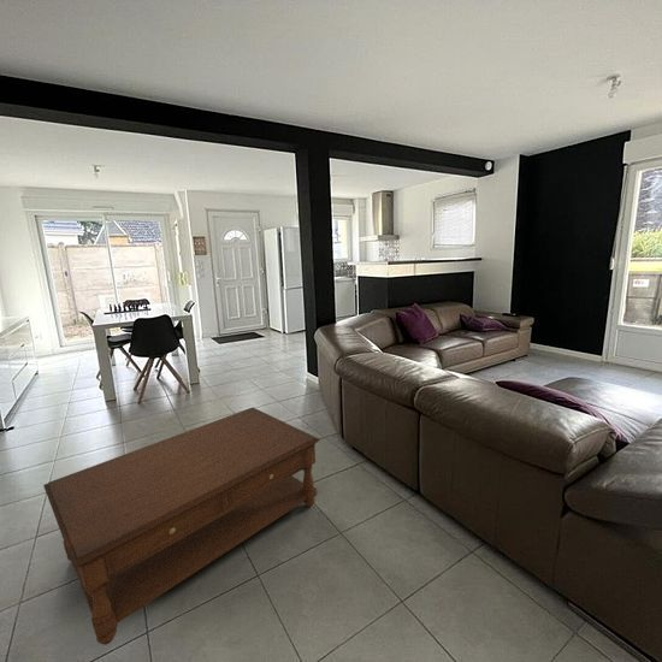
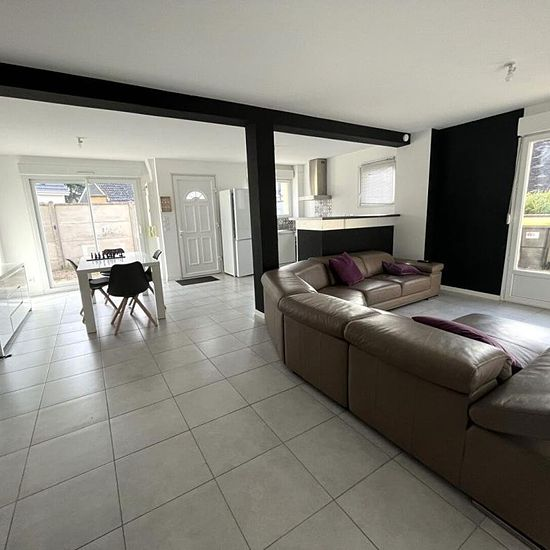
- coffee table (197, 493)
